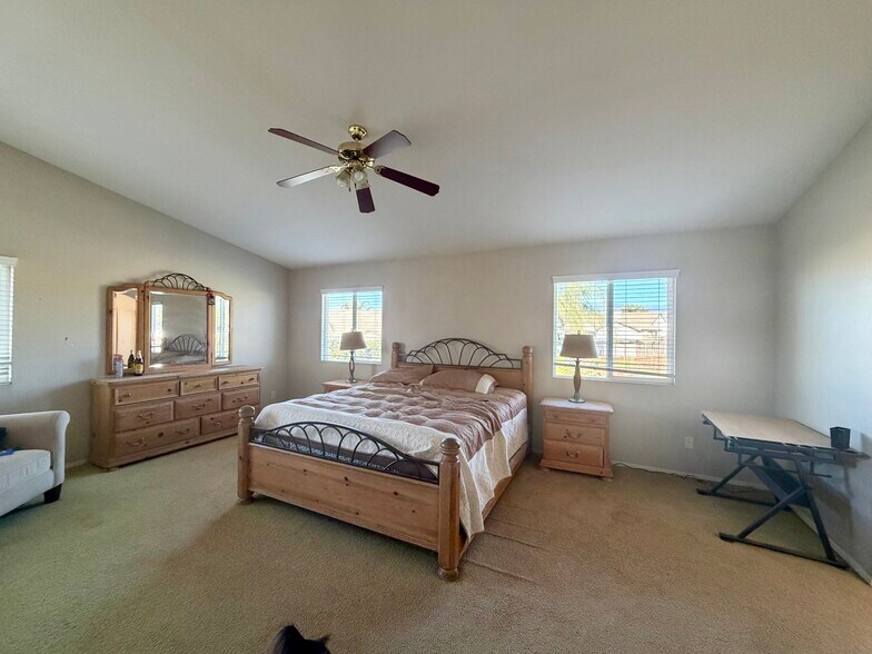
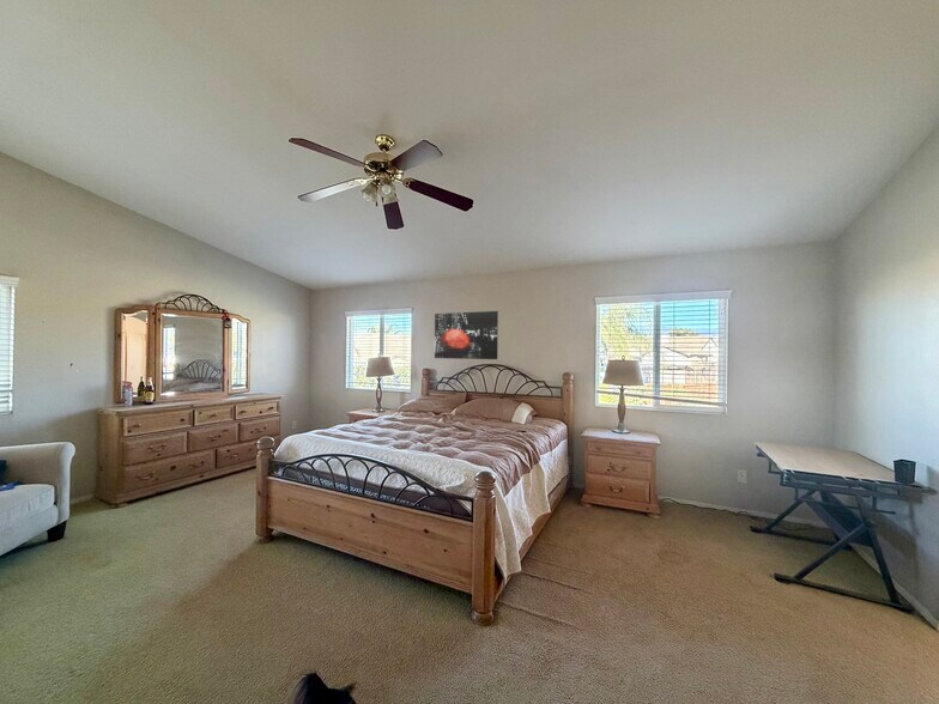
+ wall art (465, 335)
